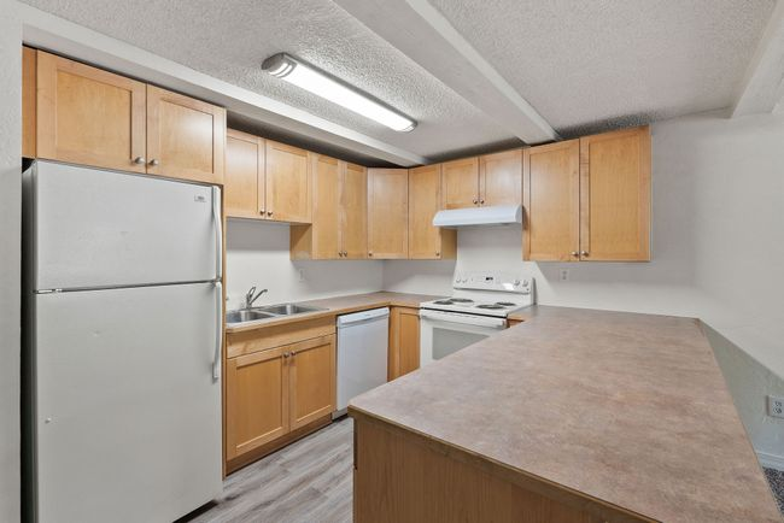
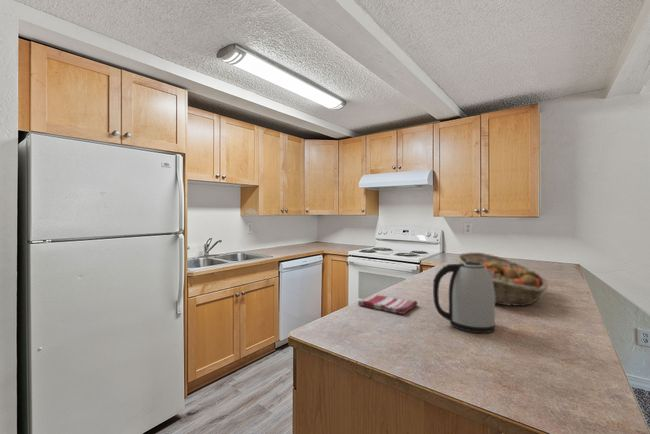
+ dish towel (387, 302)
+ fruit basket (499, 276)
+ kettle (463, 293)
